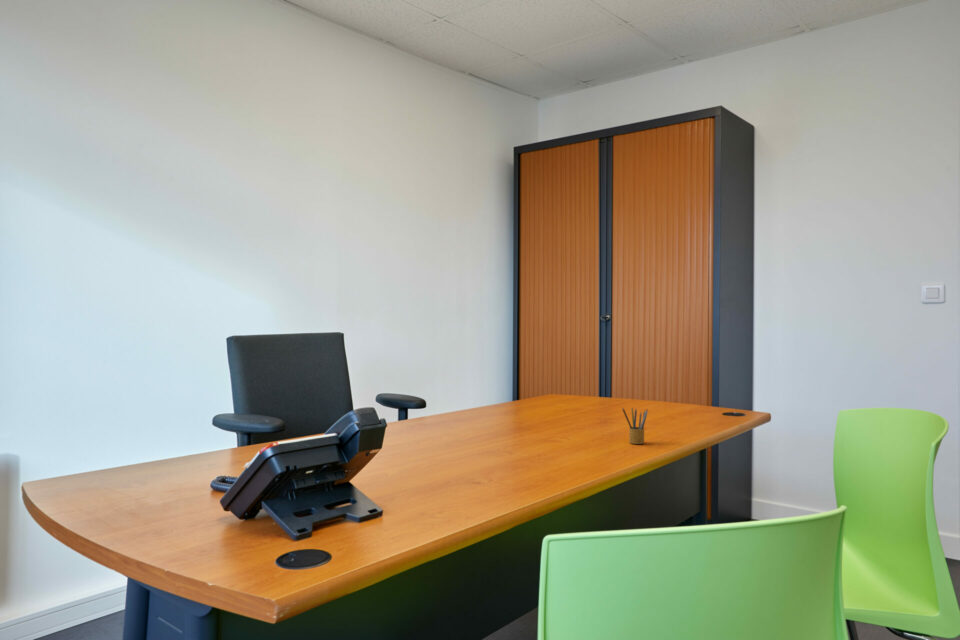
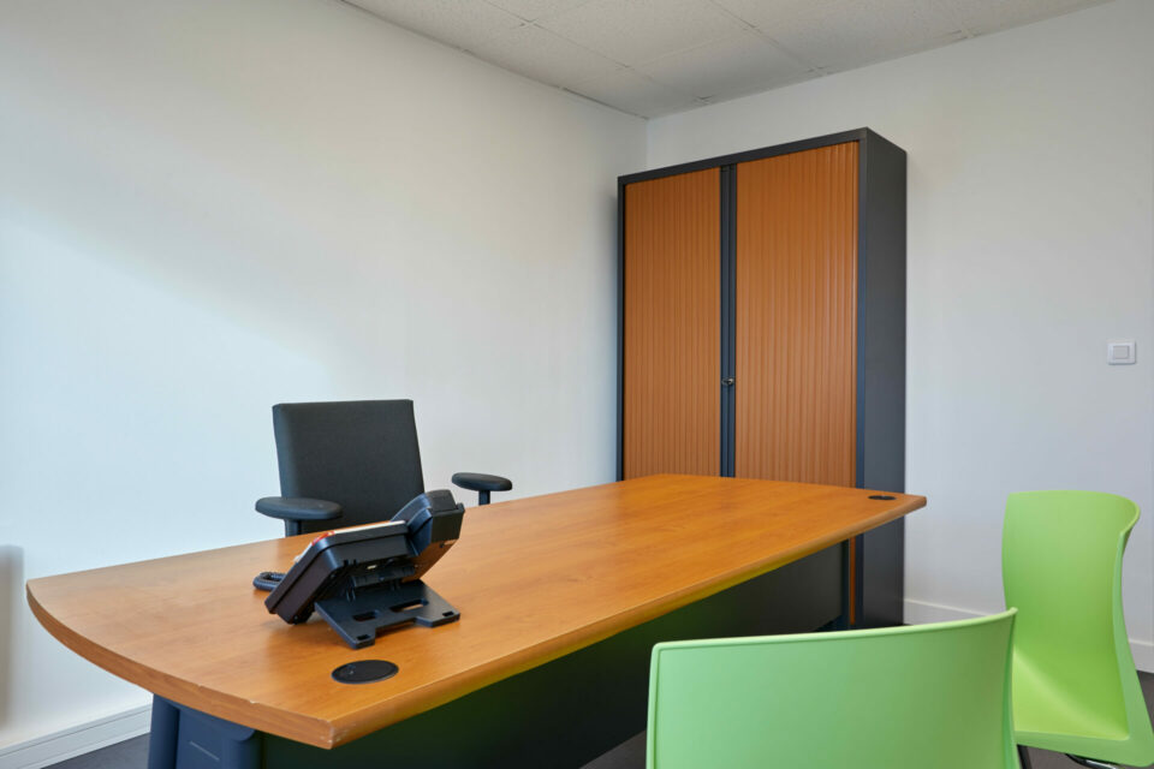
- pencil box (635, 424)
